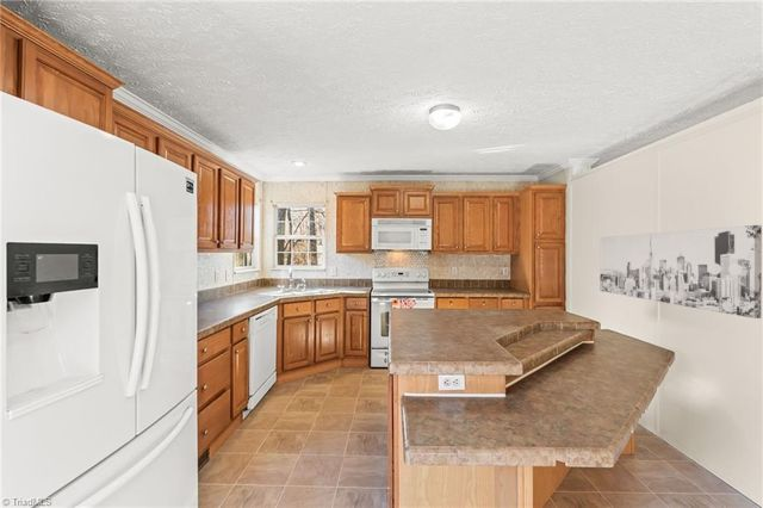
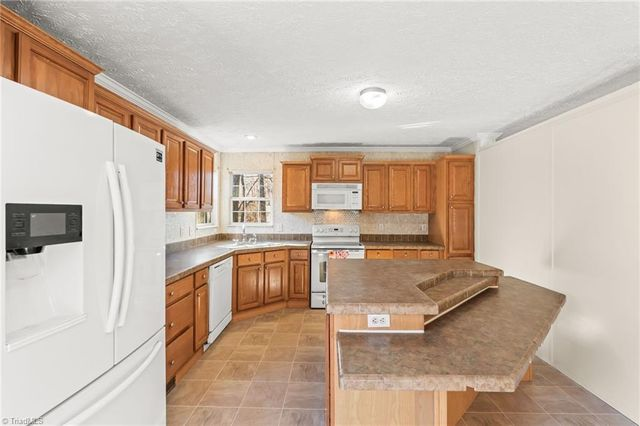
- wall art (658, 266)
